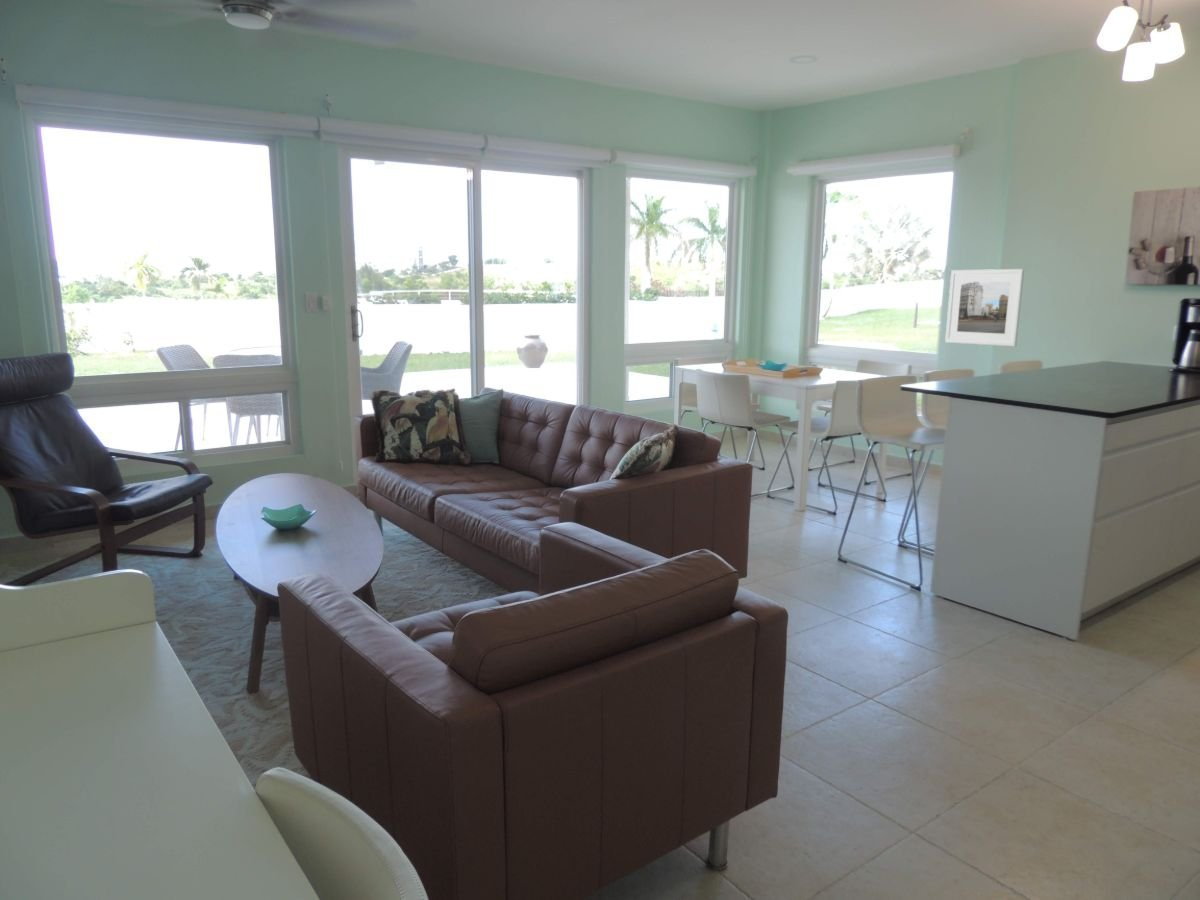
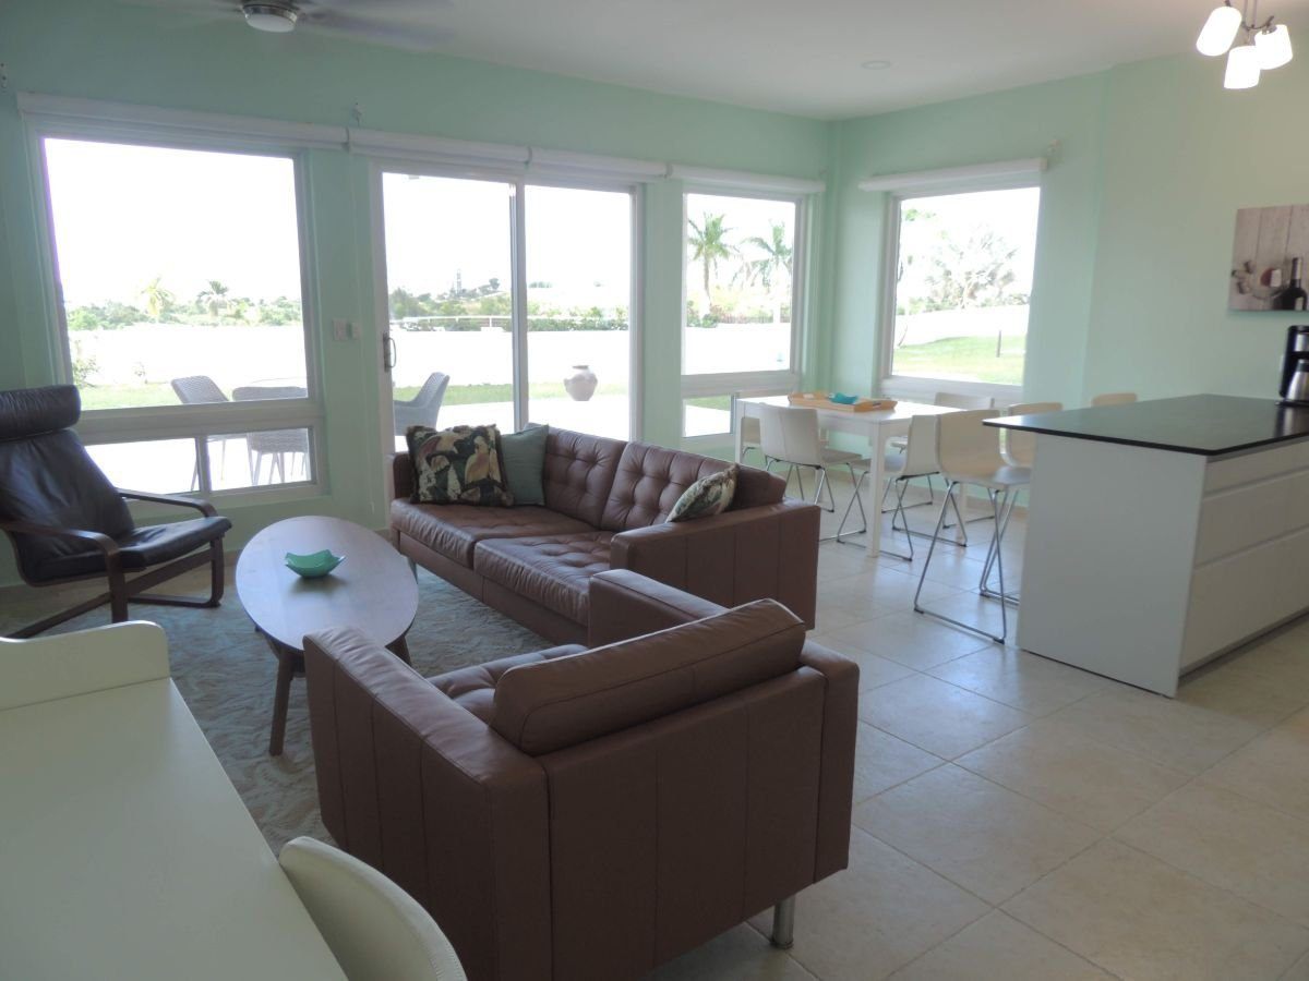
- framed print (983, 307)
